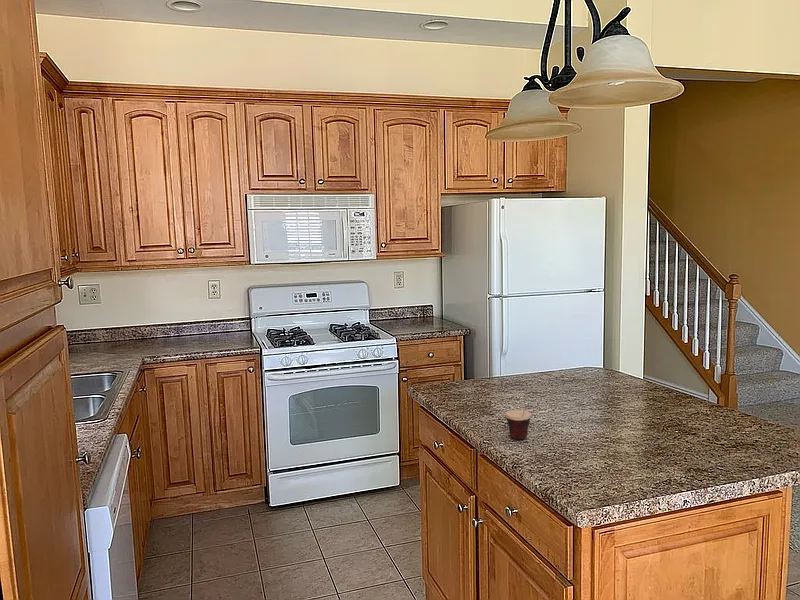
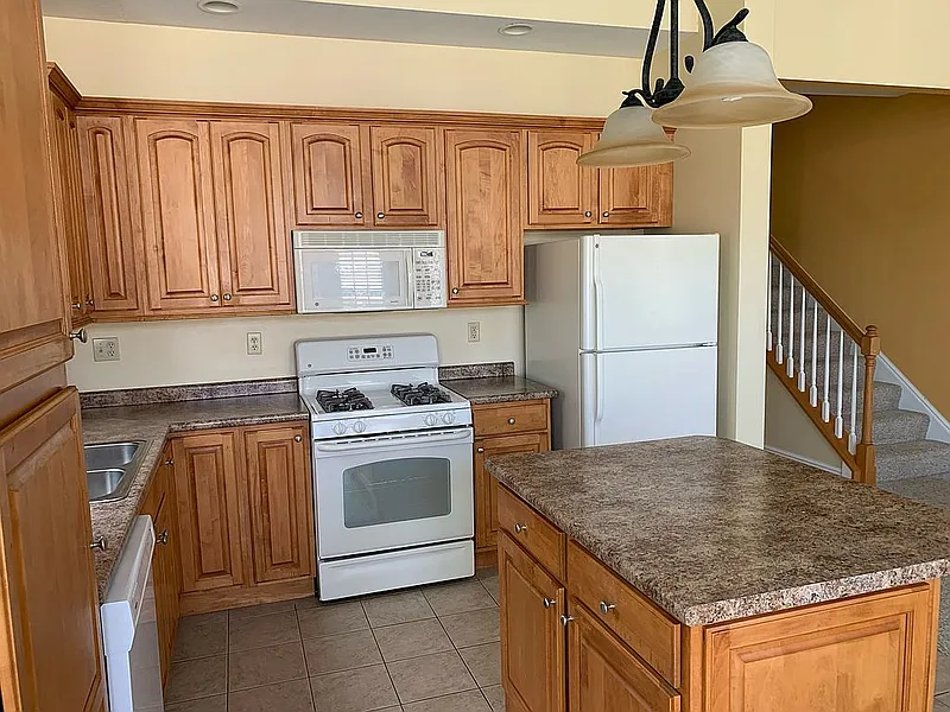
- cup (522, 420)
